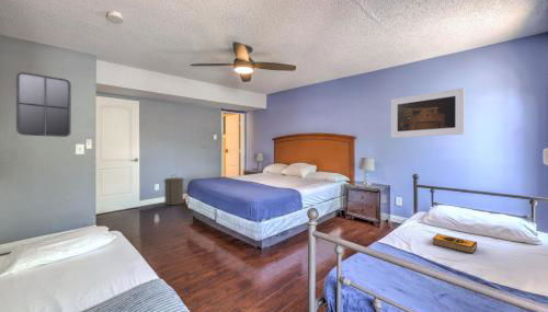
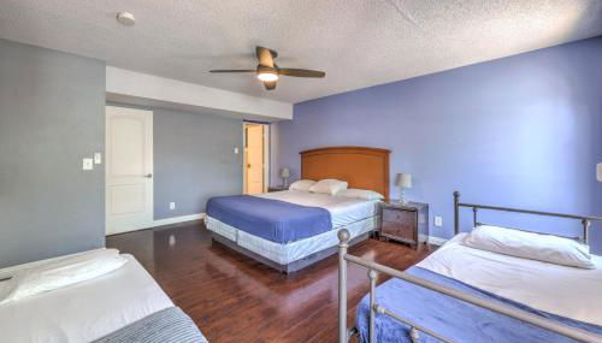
- laundry hamper (174, 188)
- hardback book (454, 242)
- home mirror (45, 105)
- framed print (424, 115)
